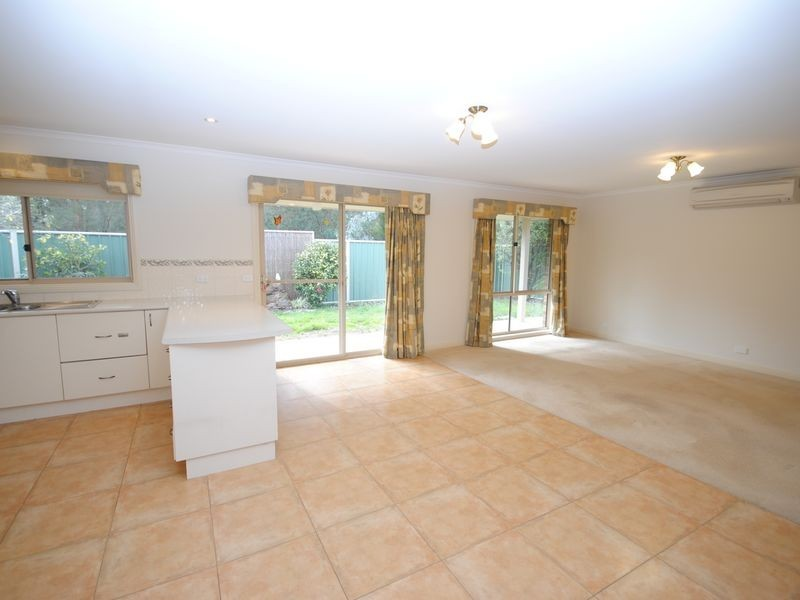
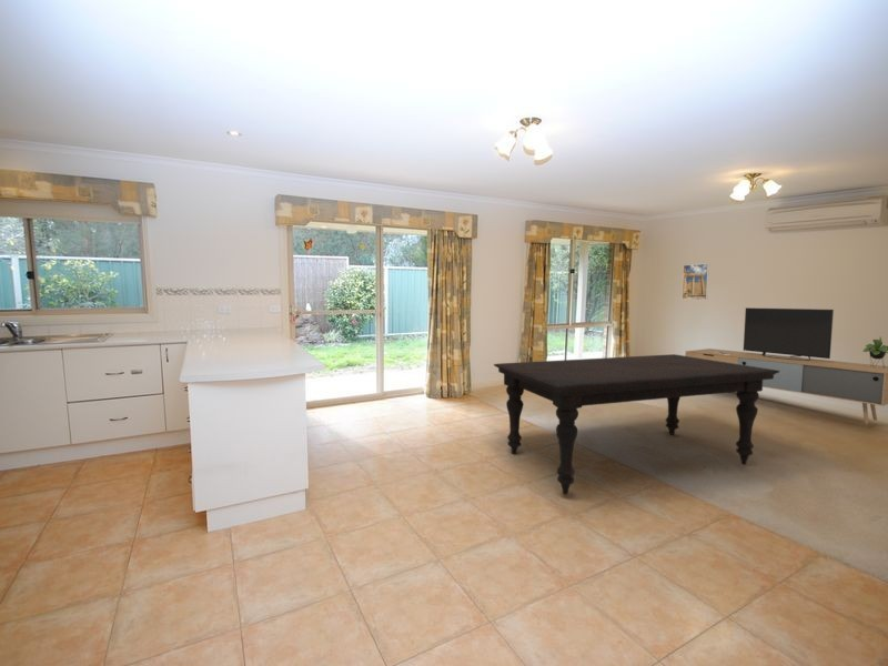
+ media console (780, 356)
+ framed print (695, 282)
+ dining table (627, 401)
